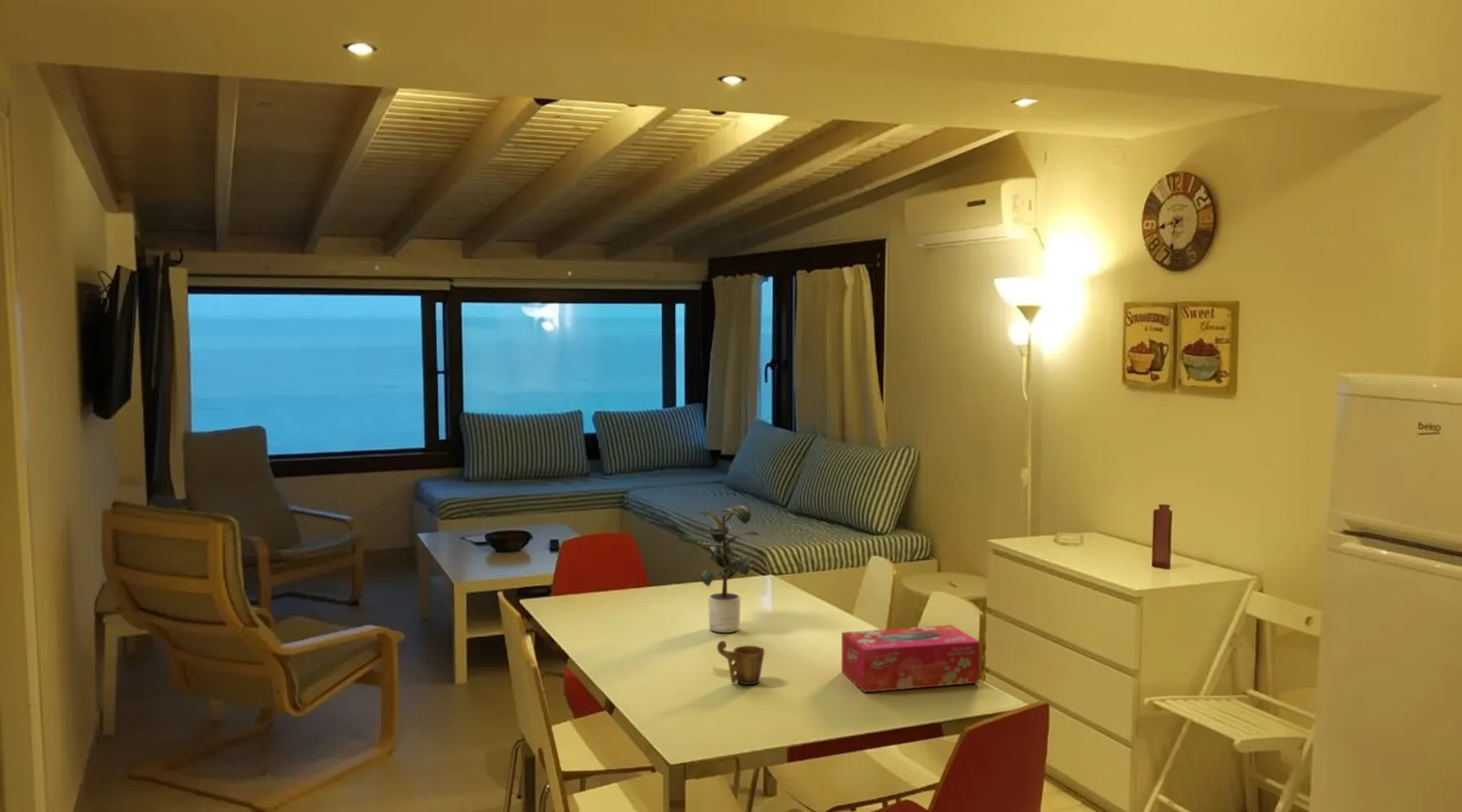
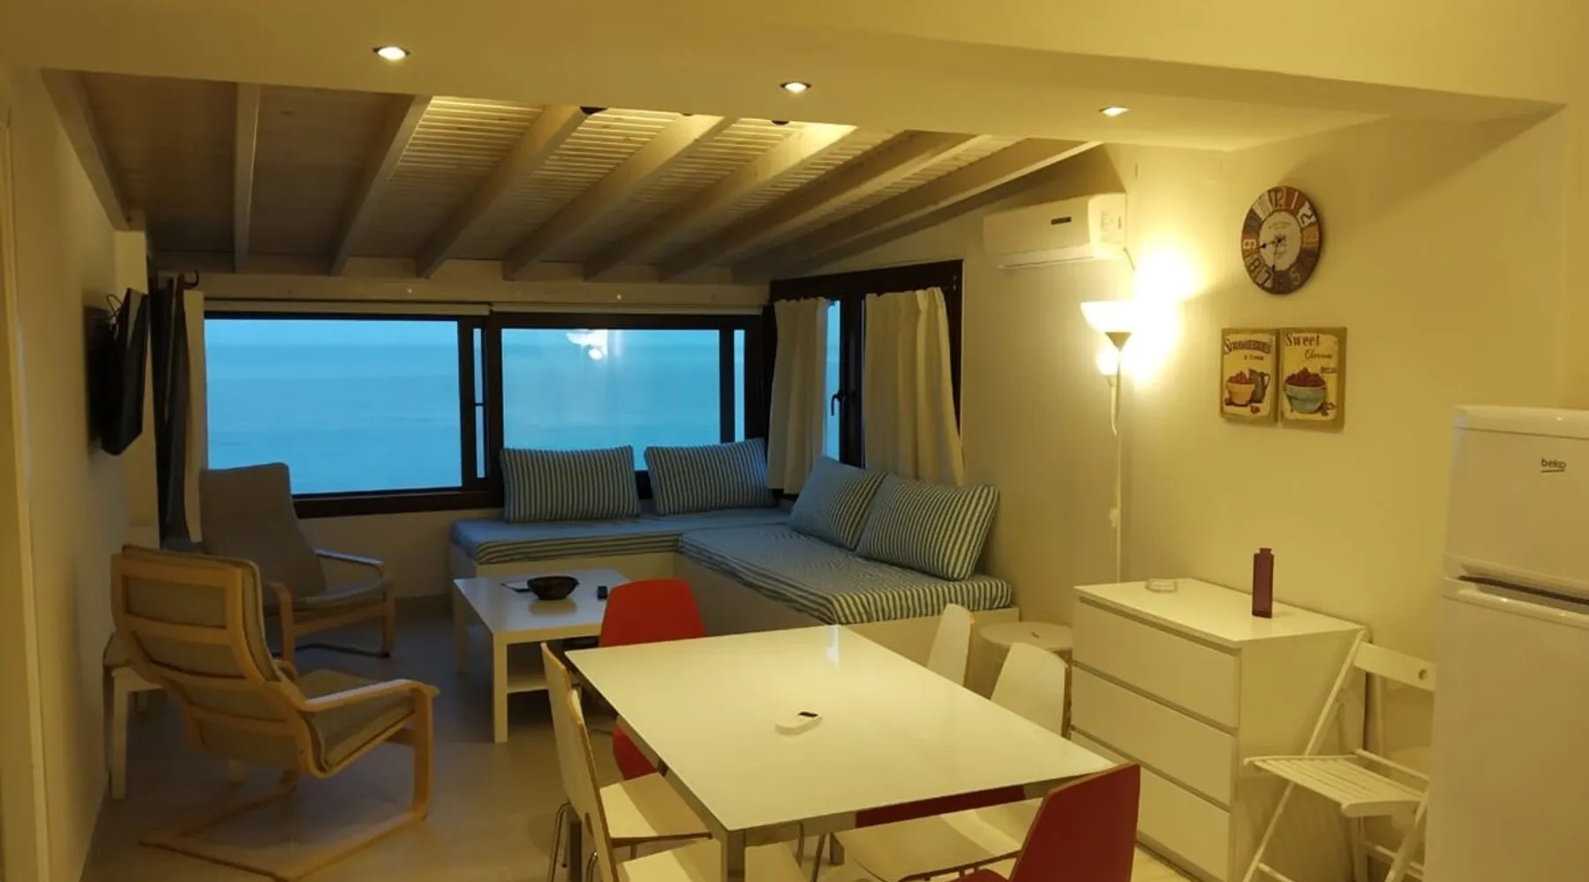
- potted plant (724, 564)
- mug (740, 660)
- tissue box (909, 657)
